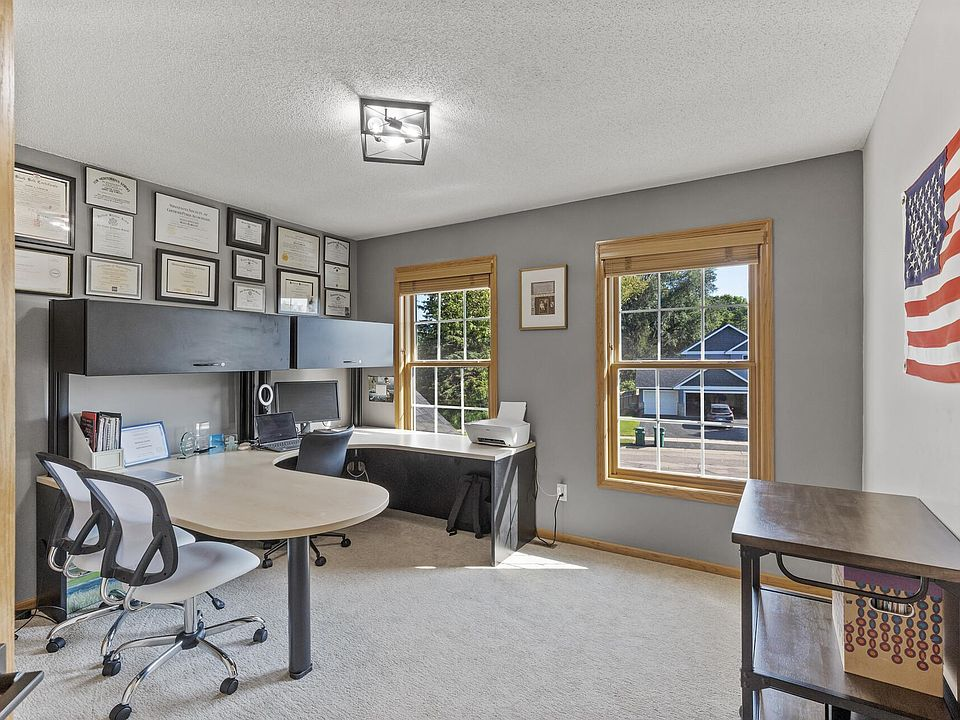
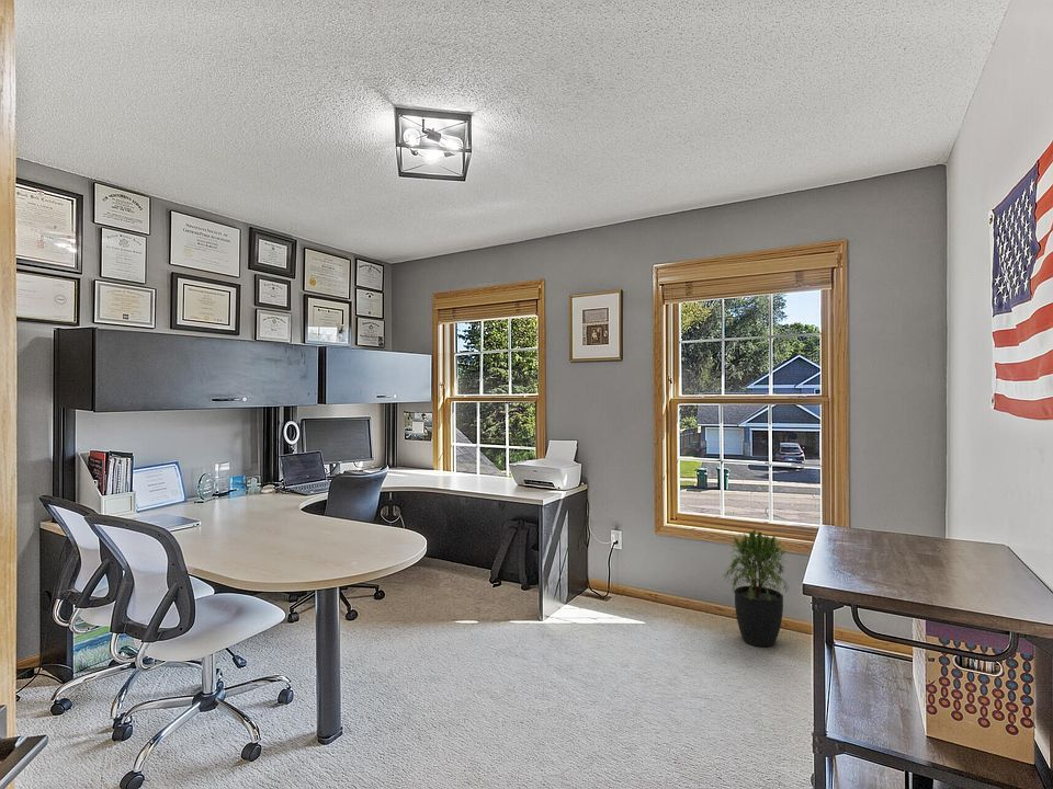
+ potted plant (755, 582)
